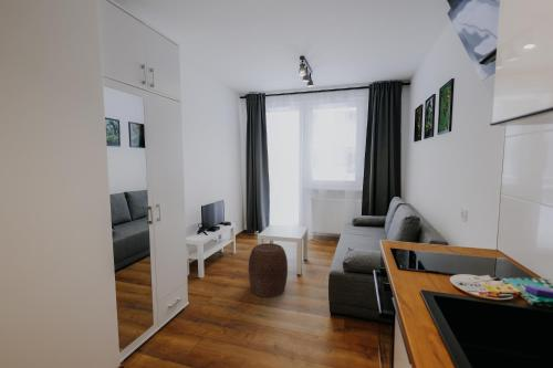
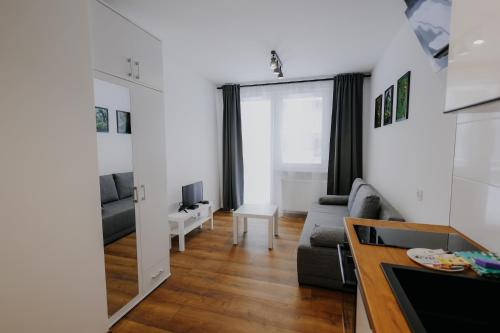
- stool (268, 267)
